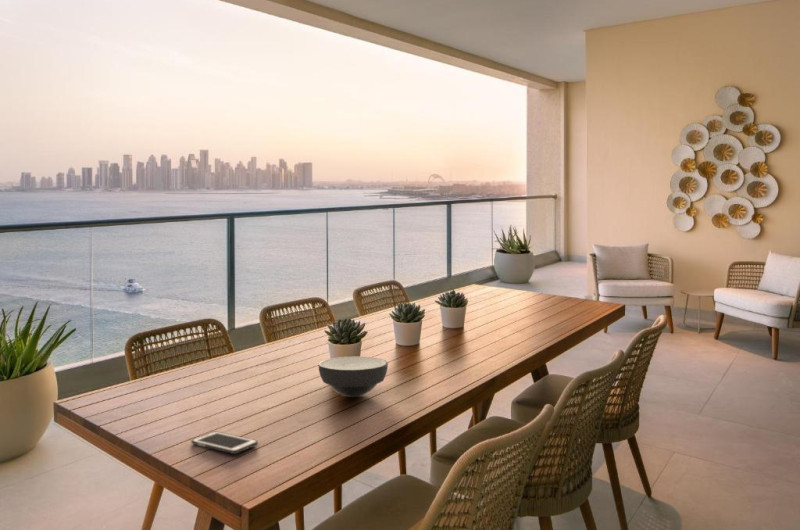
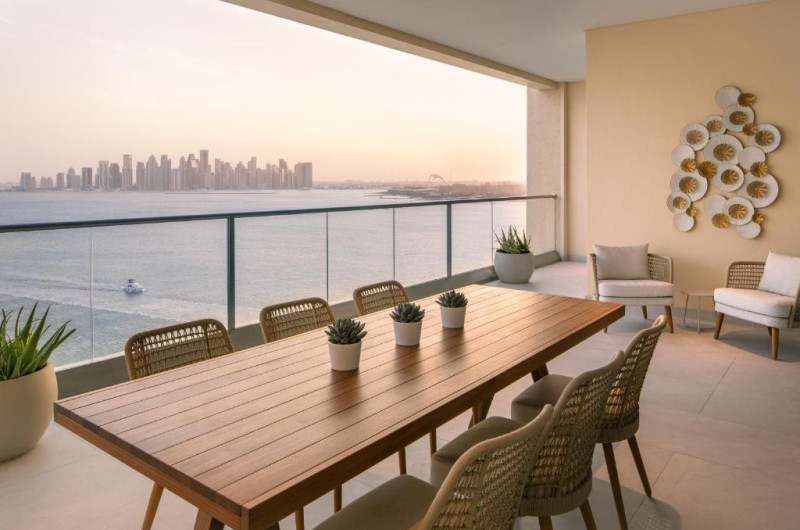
- bowl (353, 379)
- cell phone (224, 442)
